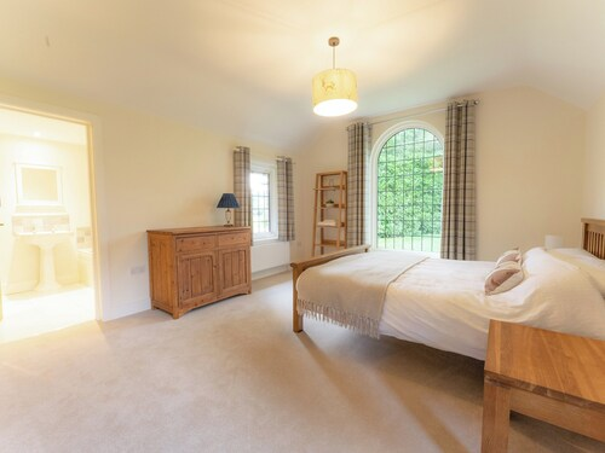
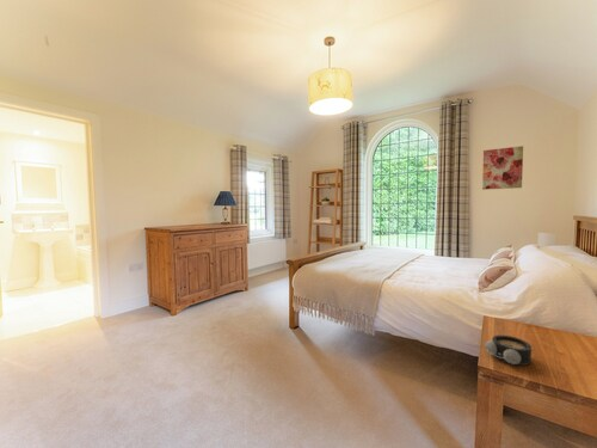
+ wall art (501, 168)
+ alarm clock (507, 350)
